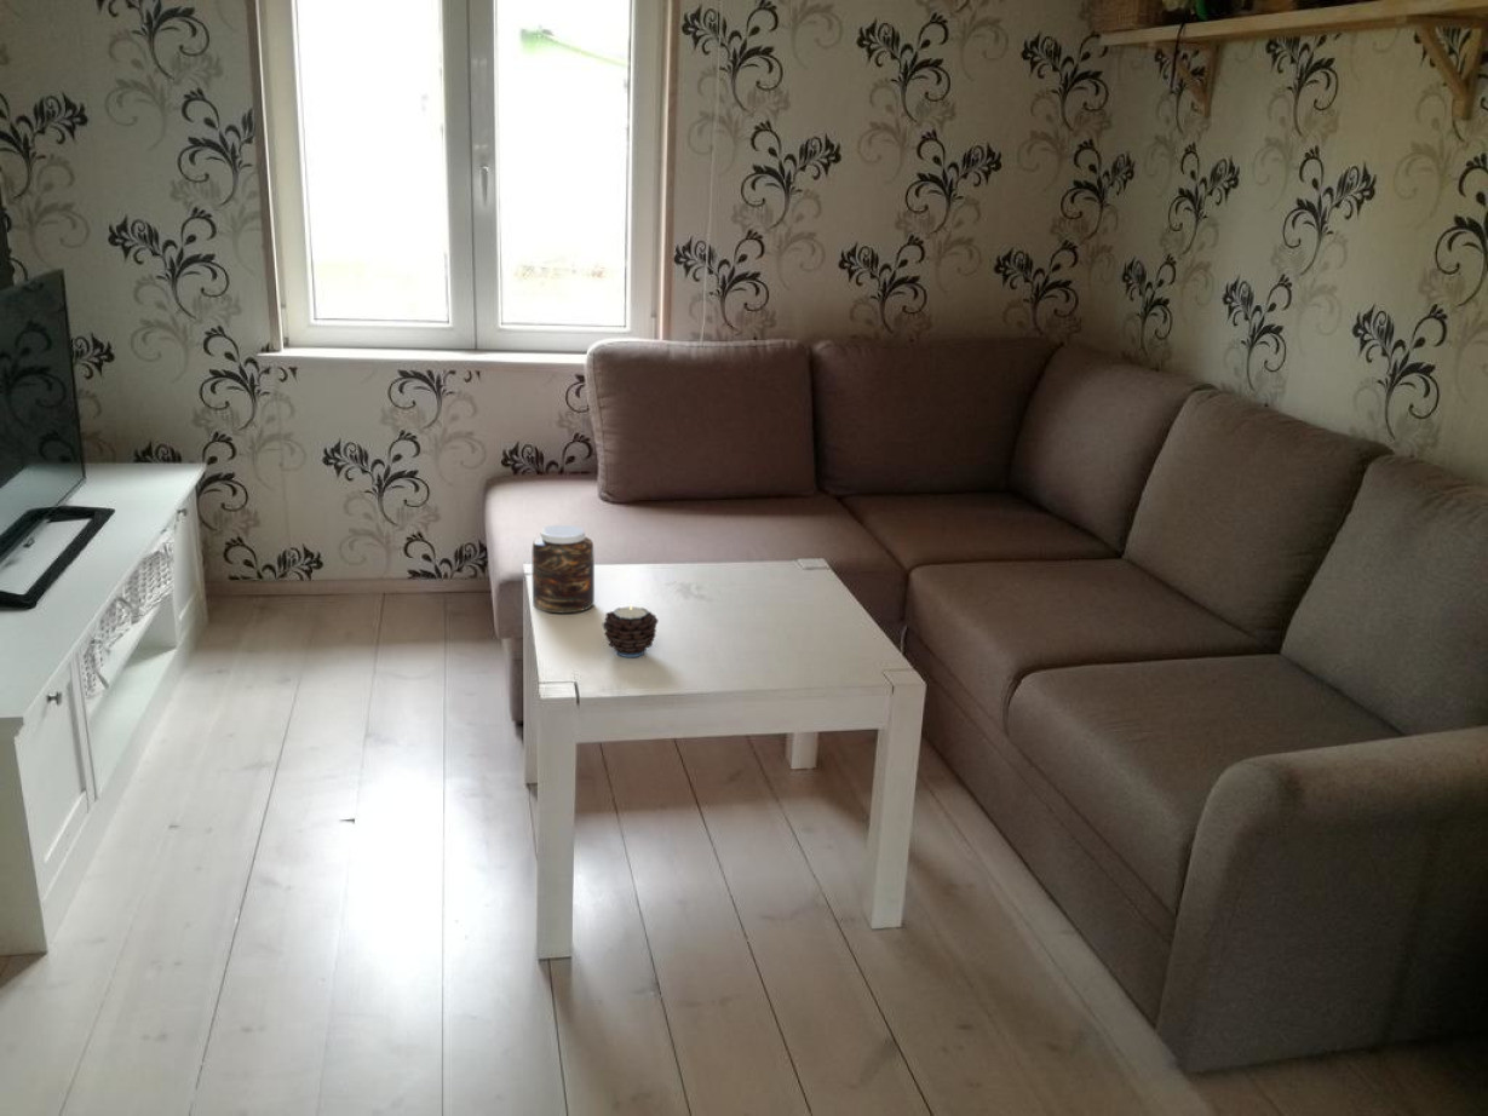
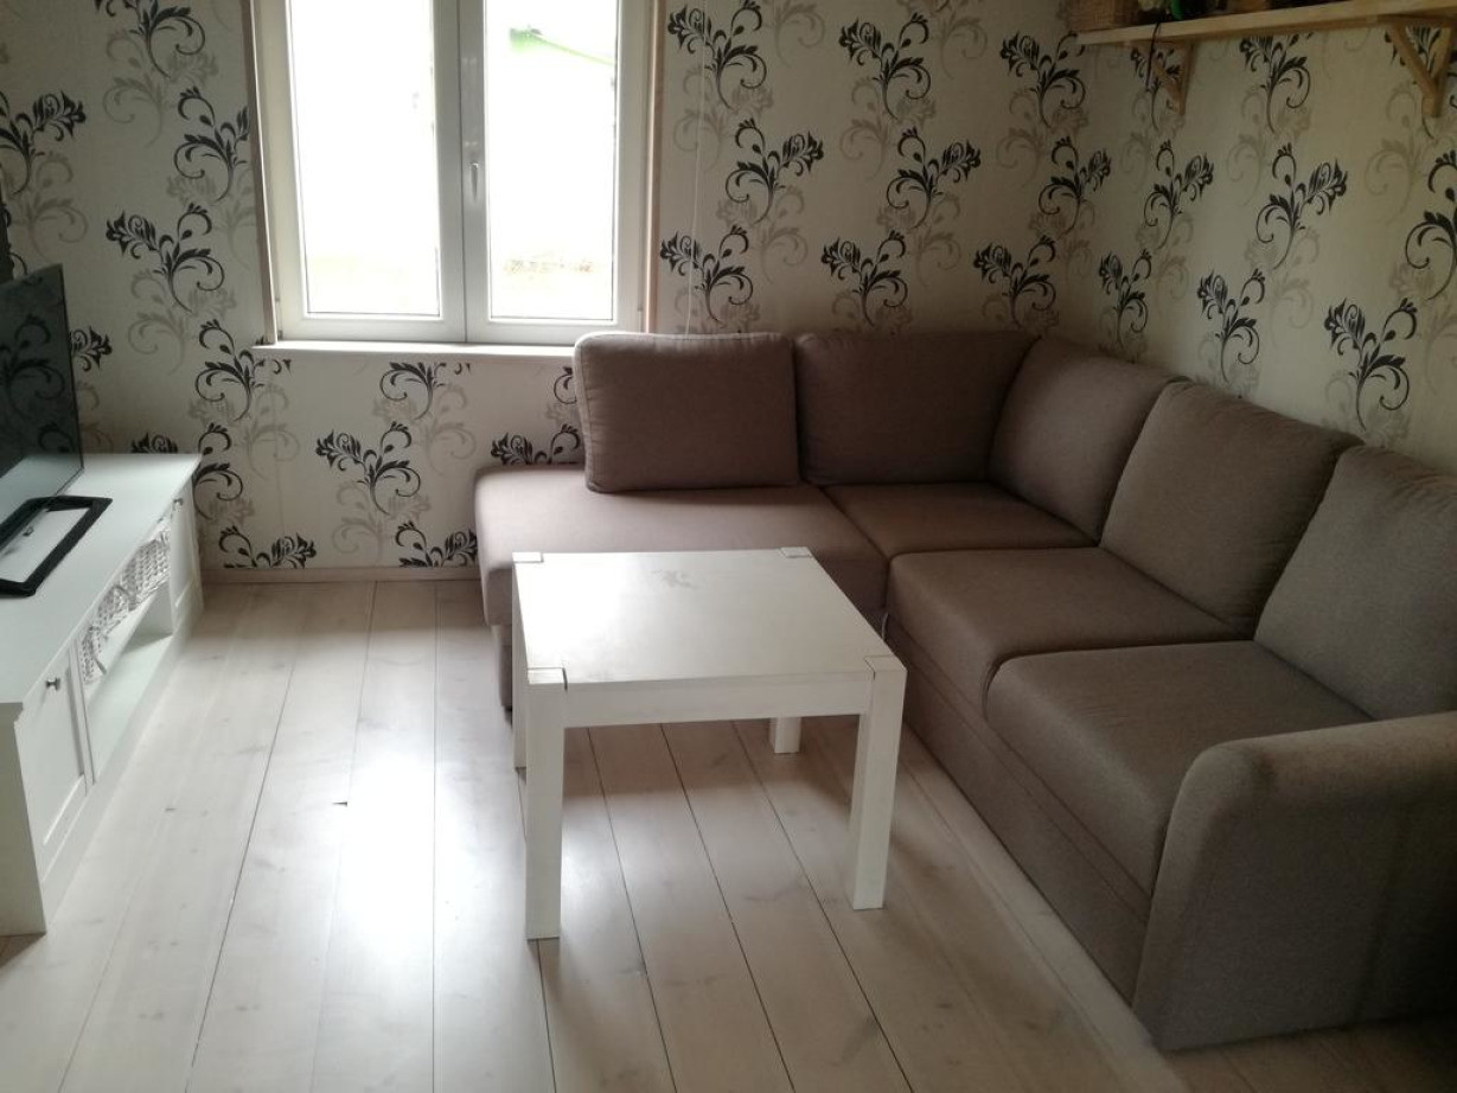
- jar (563, 566)
- candle (630, 627)
